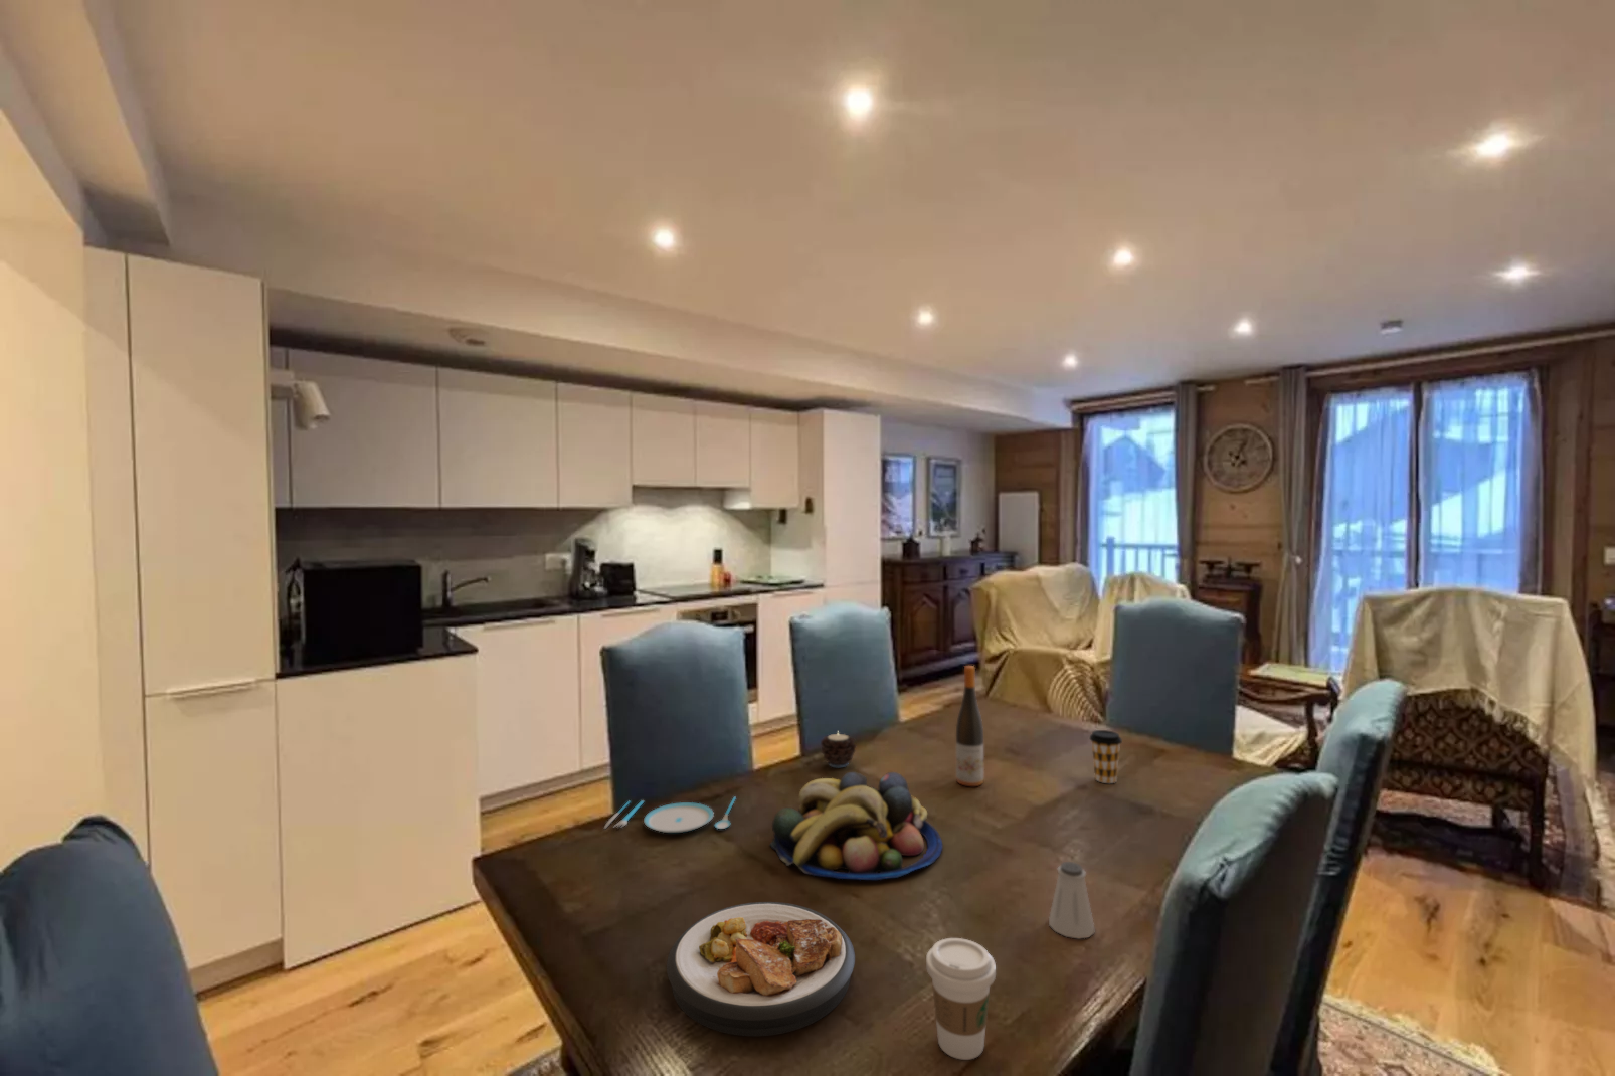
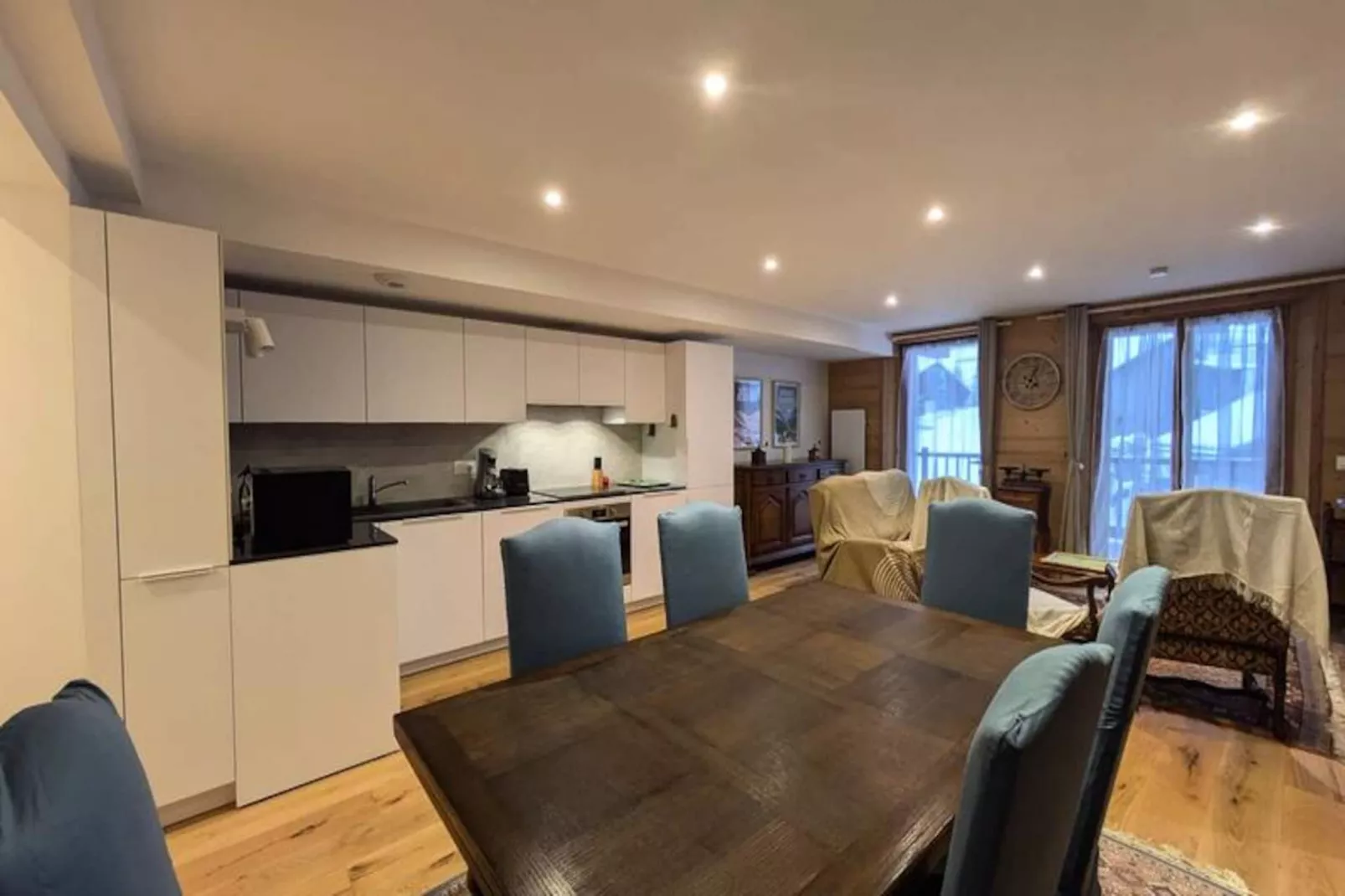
- plate (672, 813)
- plate (761, 952)
- coffee cup (1105, 757)
- coffee cup (961, 998)
- fruit bowl (857, 812)
- wine bottle (969, 724)
- saltshaker (1071, 896)
- candle (838, 747)
